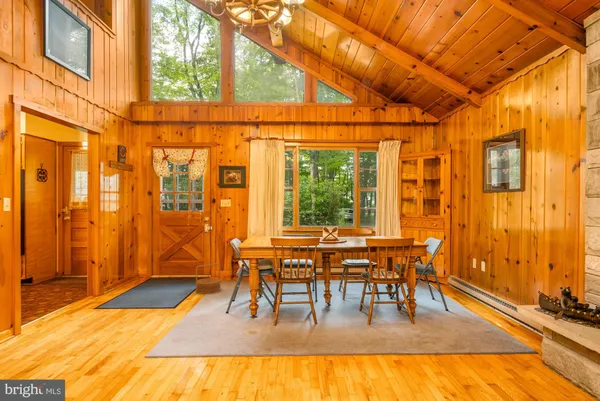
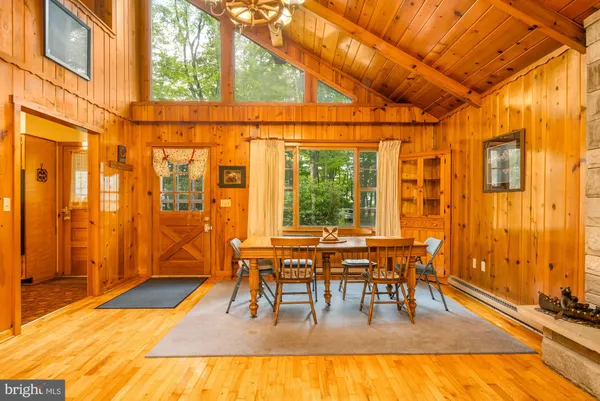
- basket (208, 277)
